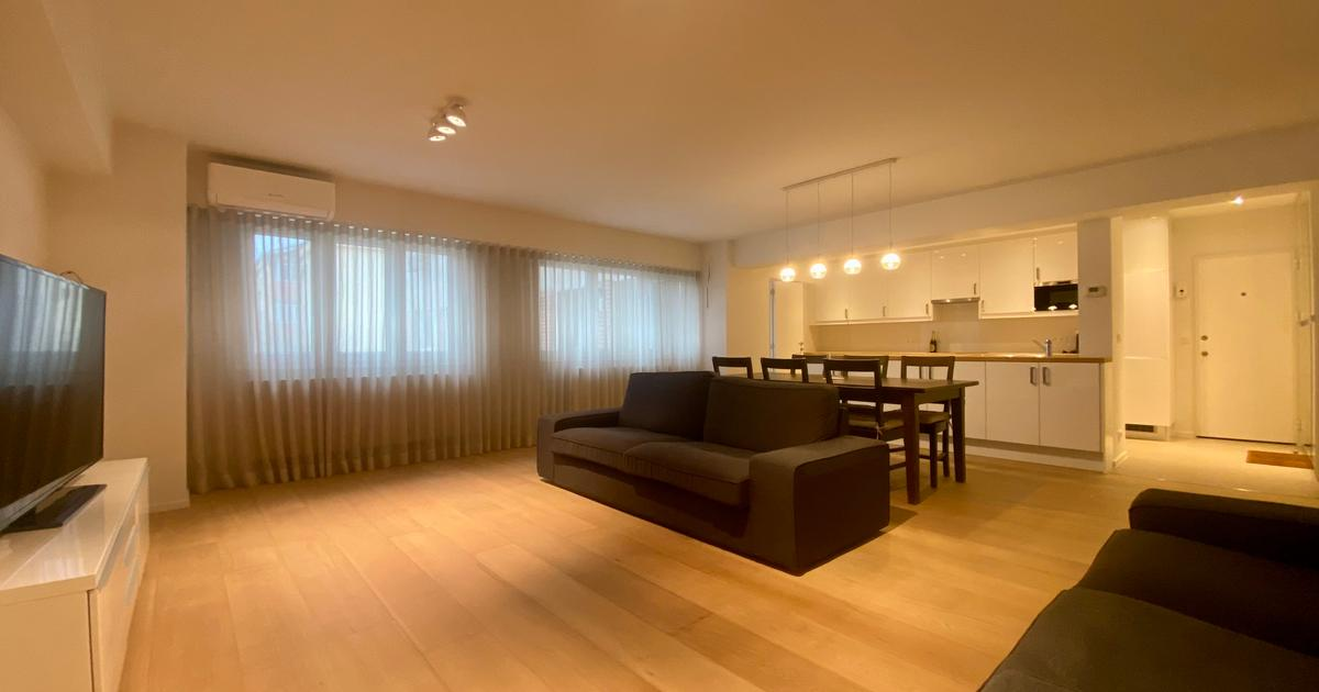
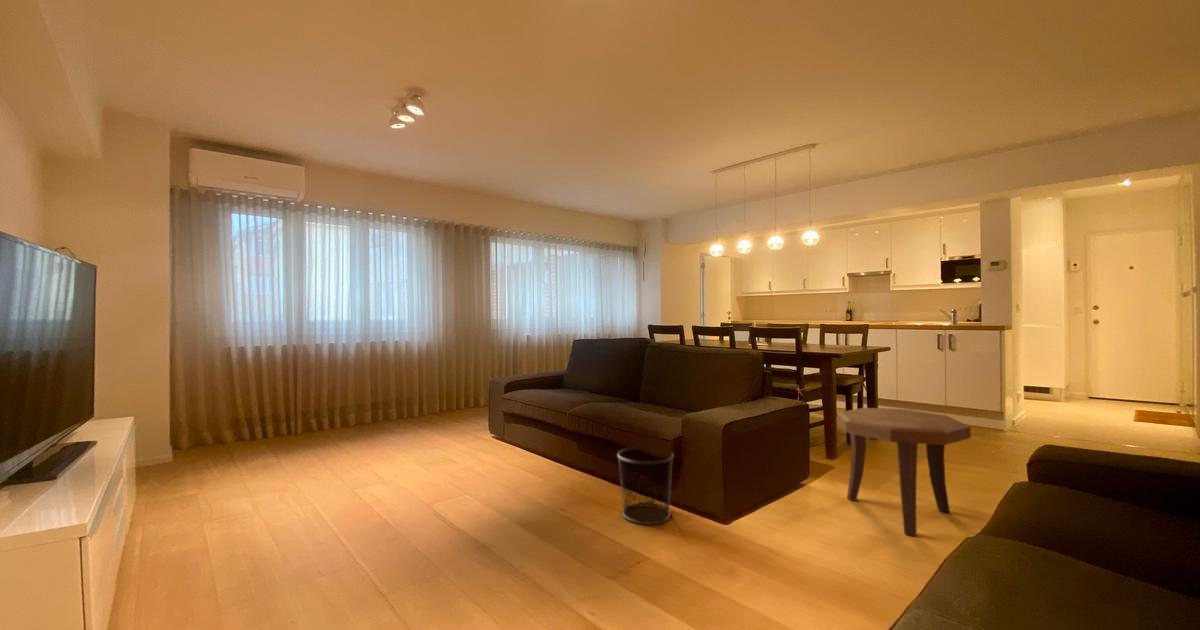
+ waste bin (645, 483)
+ side table (899, 465)
